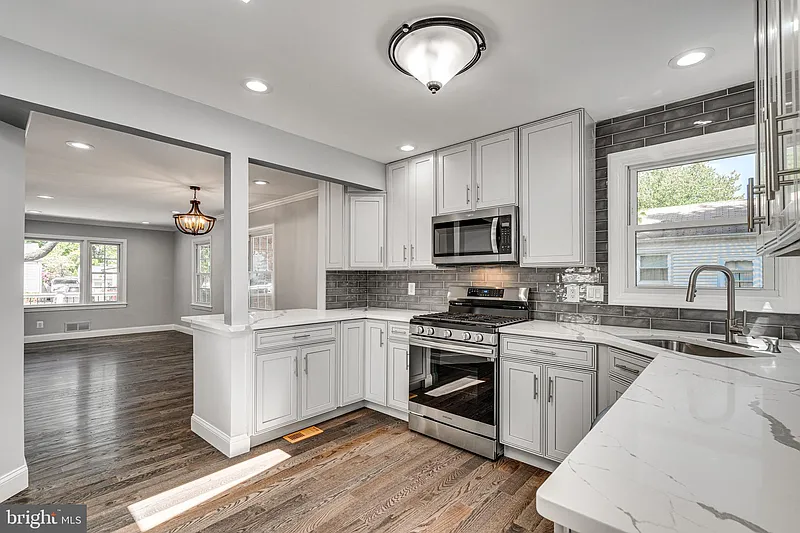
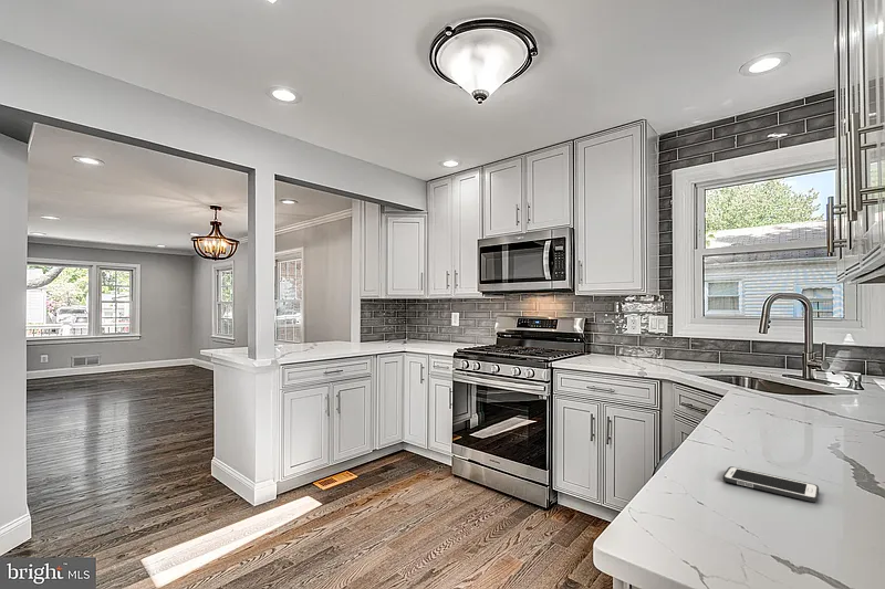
+ cell phone (769, 483)
